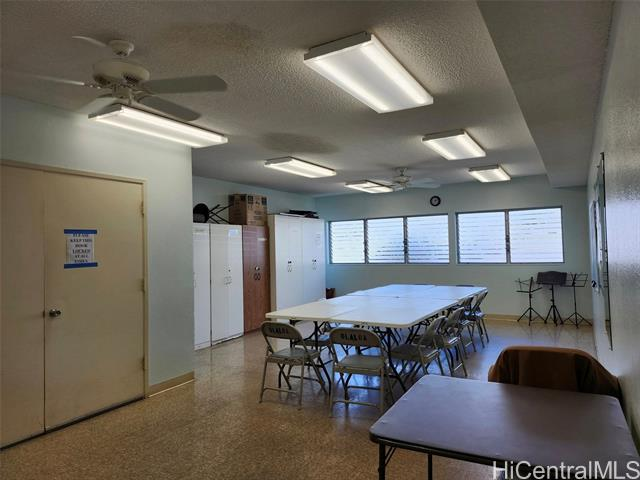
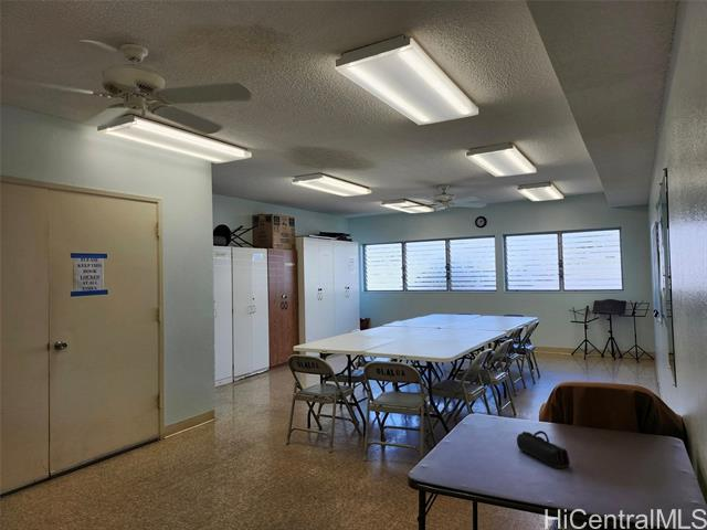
+ pencil case (541, 444)
